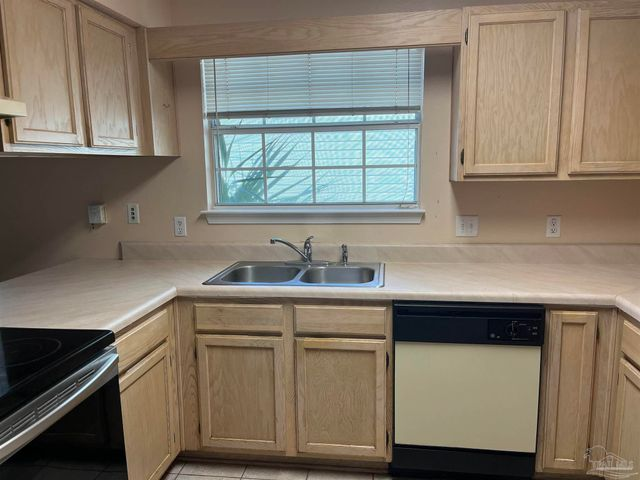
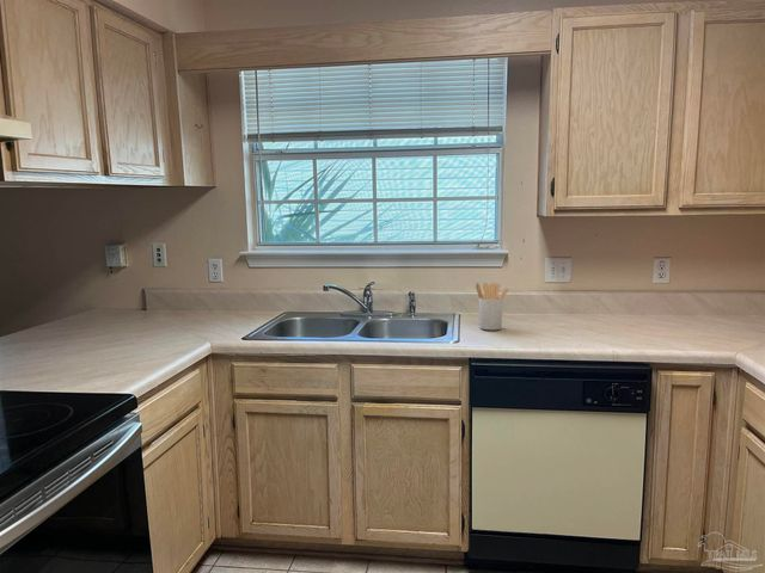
+ utensil holder (490, 304)
